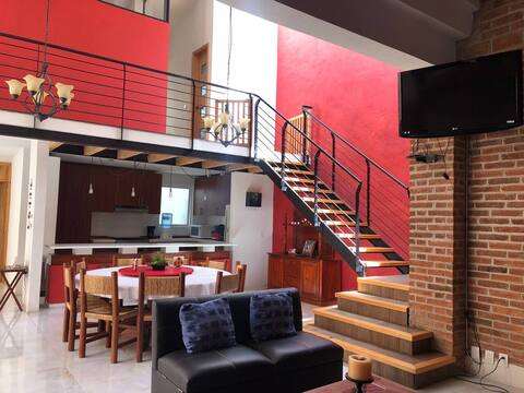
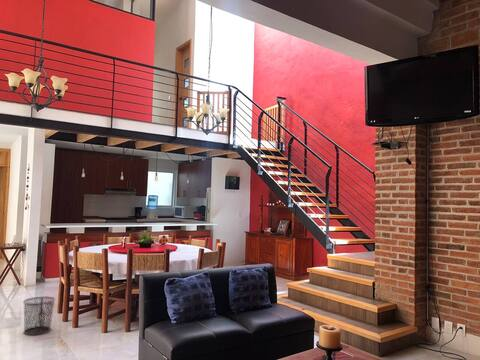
+ waste bin (38, 315)
